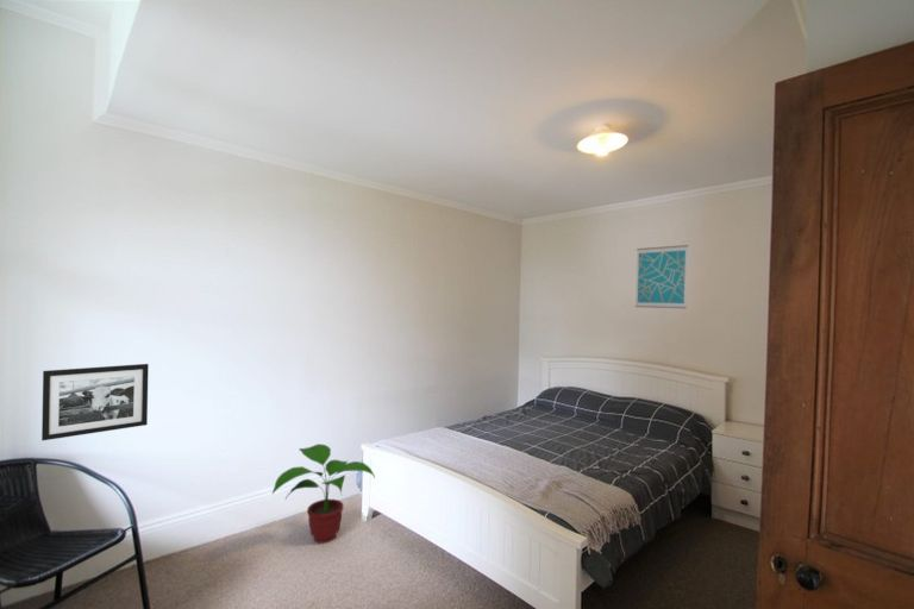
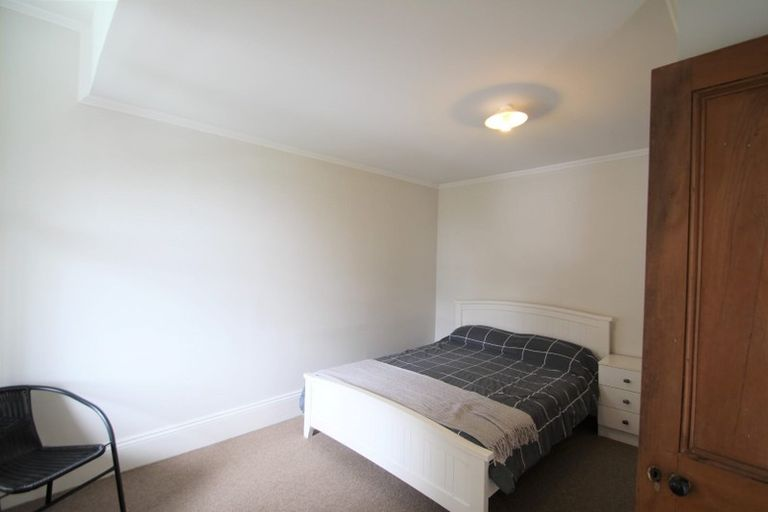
- potted plant (314, 502)
- picture frame (98, 398)
- wall art (661, 277)
